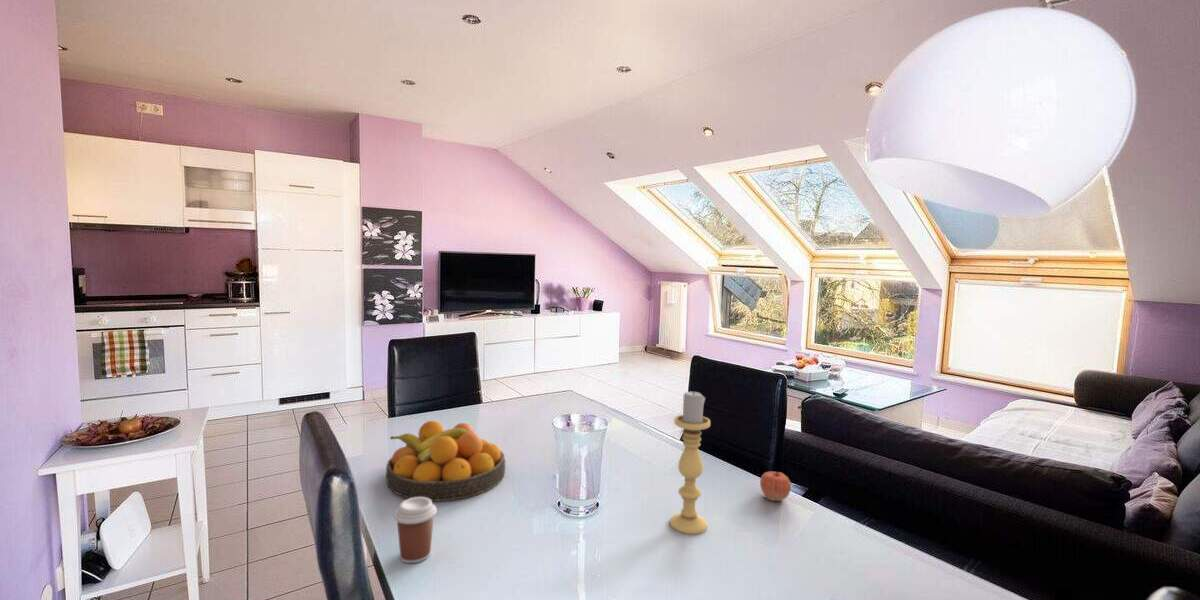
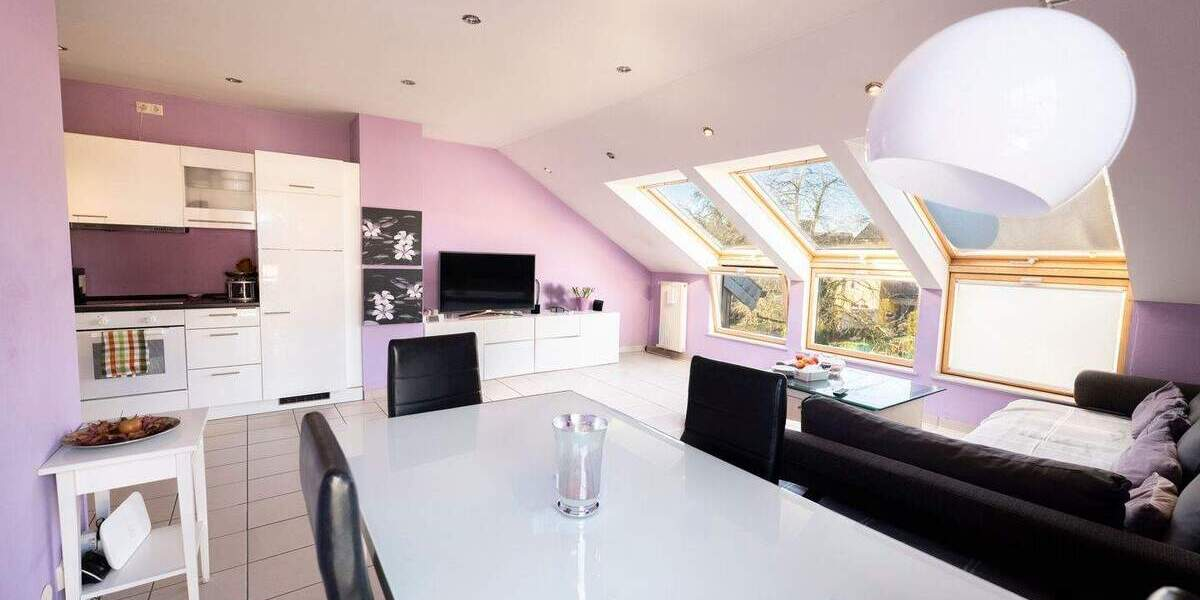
- apple (775, 484)
- coffee cup (415, 529)
- fruit bowl (447, 451)
- candle holder (690, 458)
